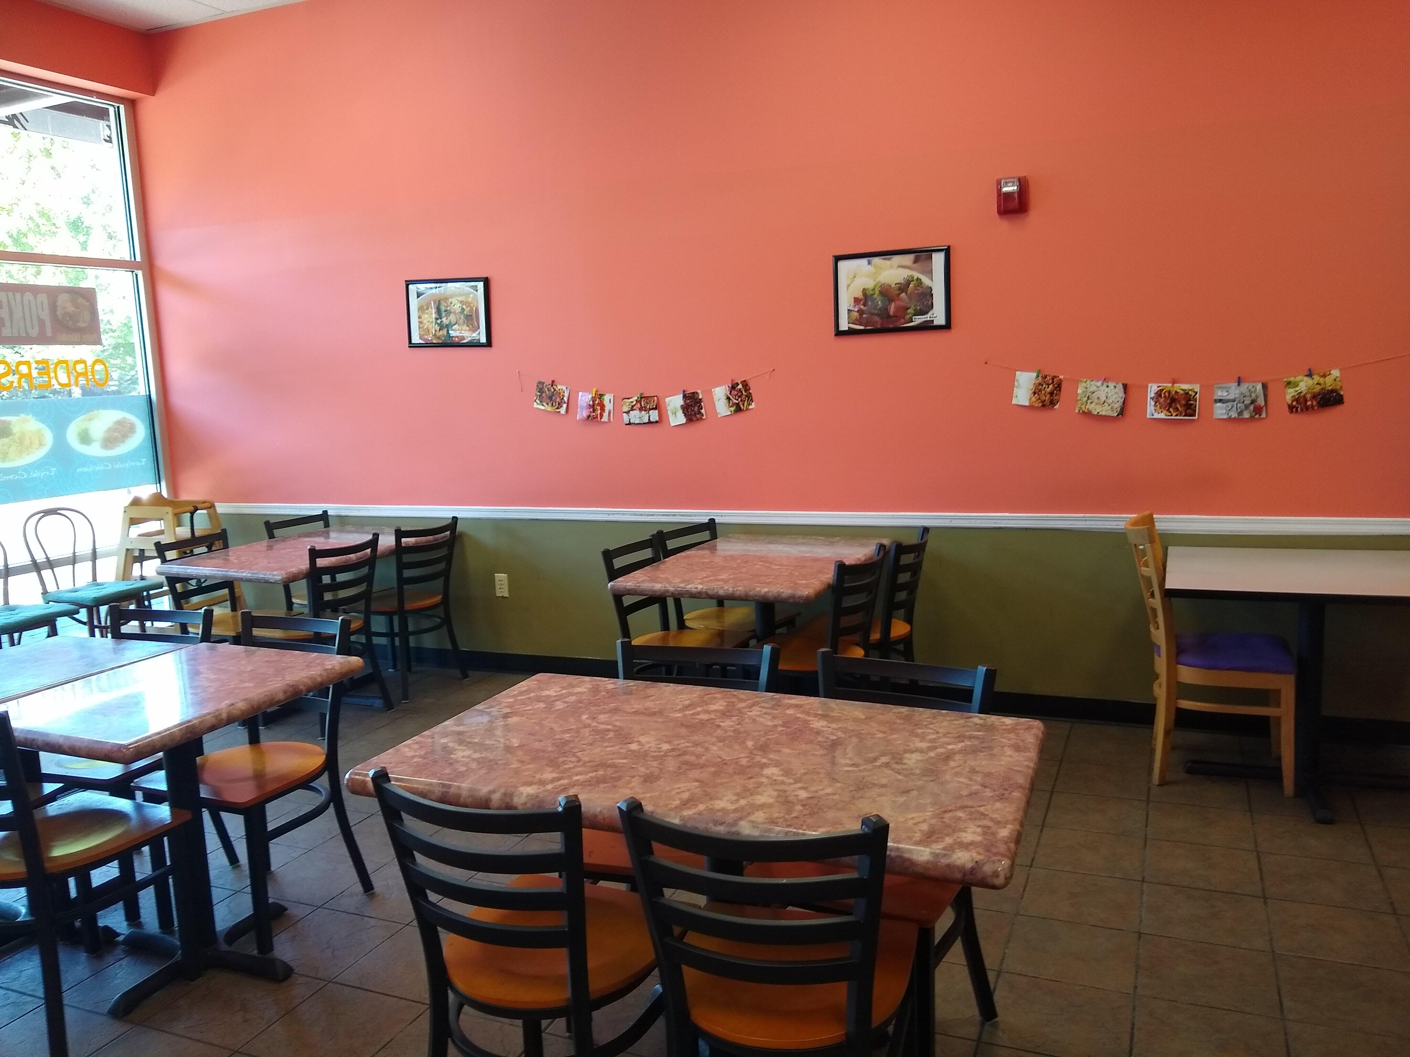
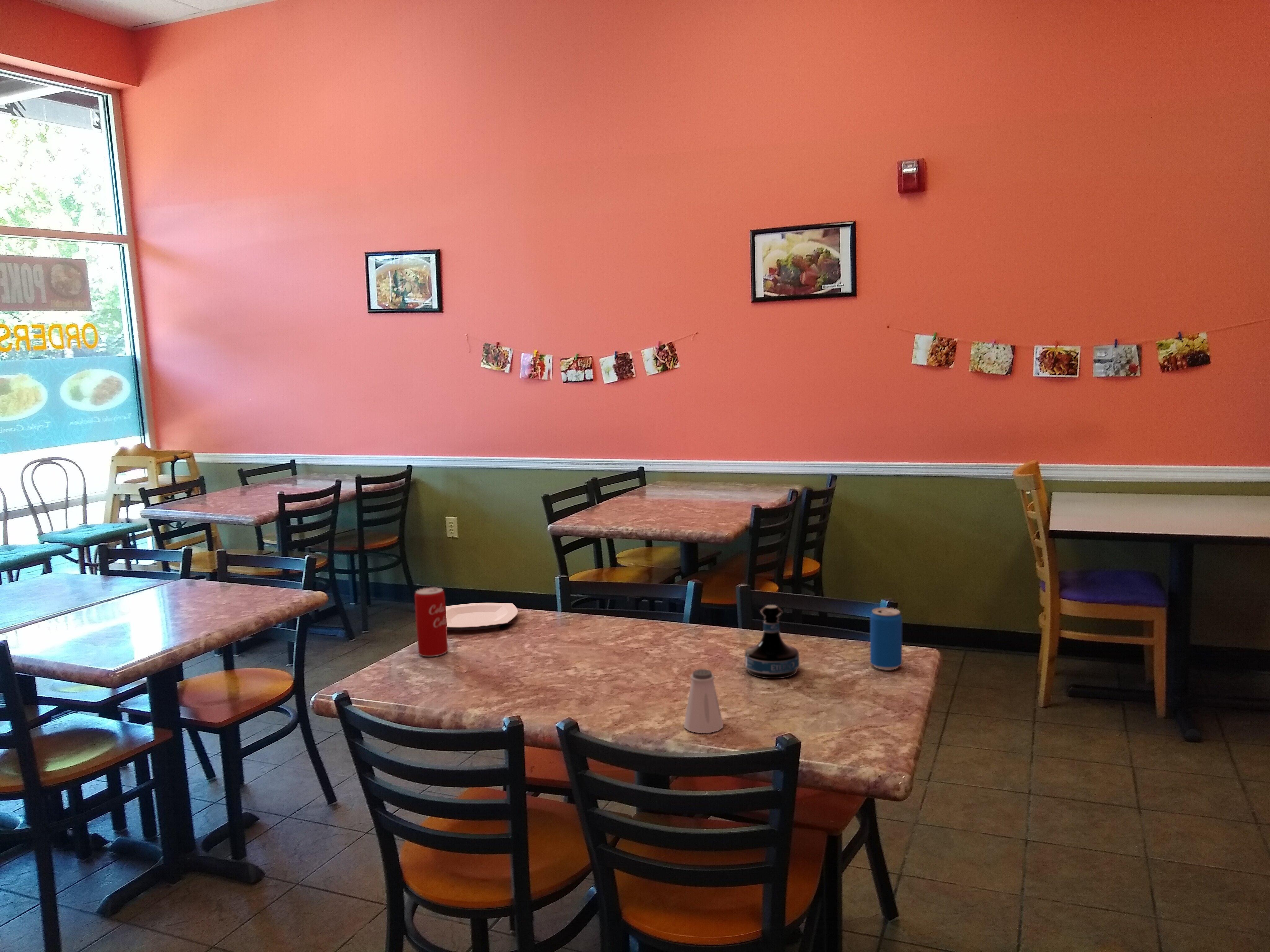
+ plate (474, 618)
+ saltshaker (703, 699)
+ beverage can (886, 639)
+ tequila bottle (771, 639)
+ beverage can (431, 621)
